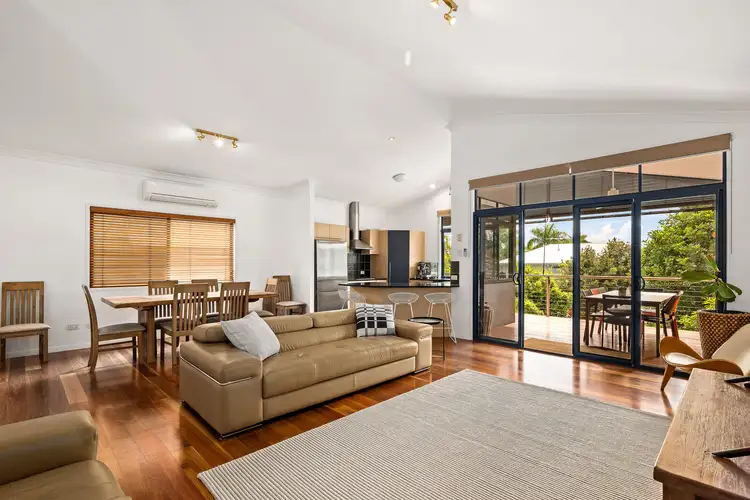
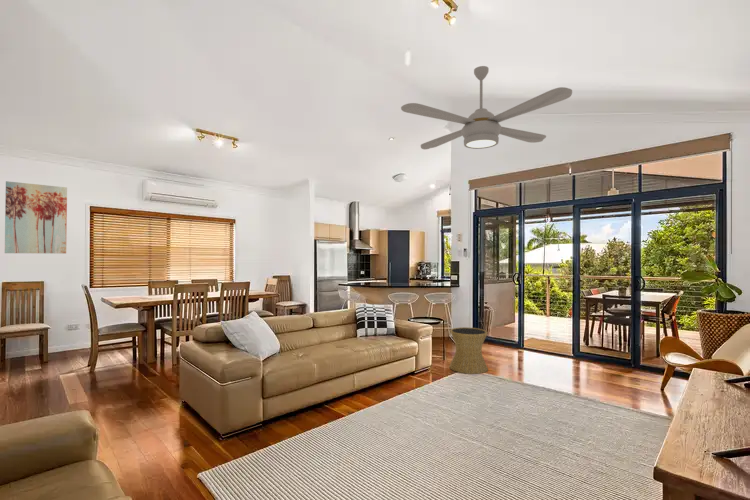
+ wall art (37, 218)
+ ceiling fan (481, 106)
+ side table (468, 349)
